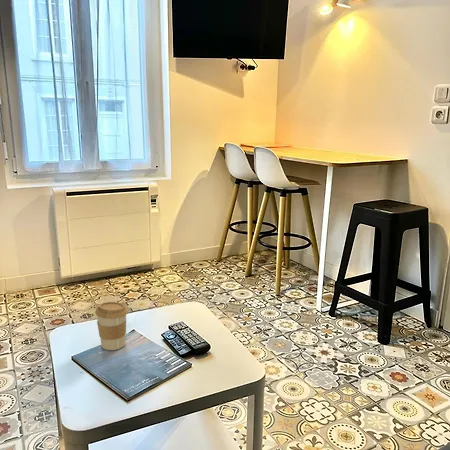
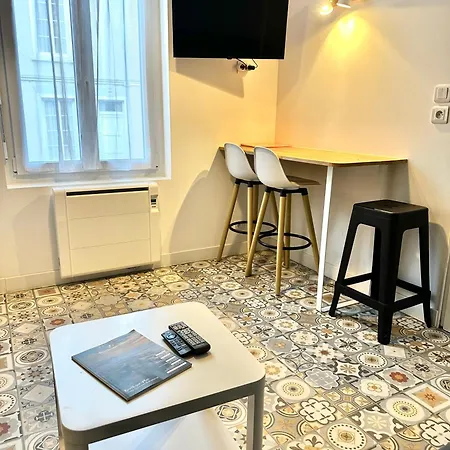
- coffee cup (112, 324)
